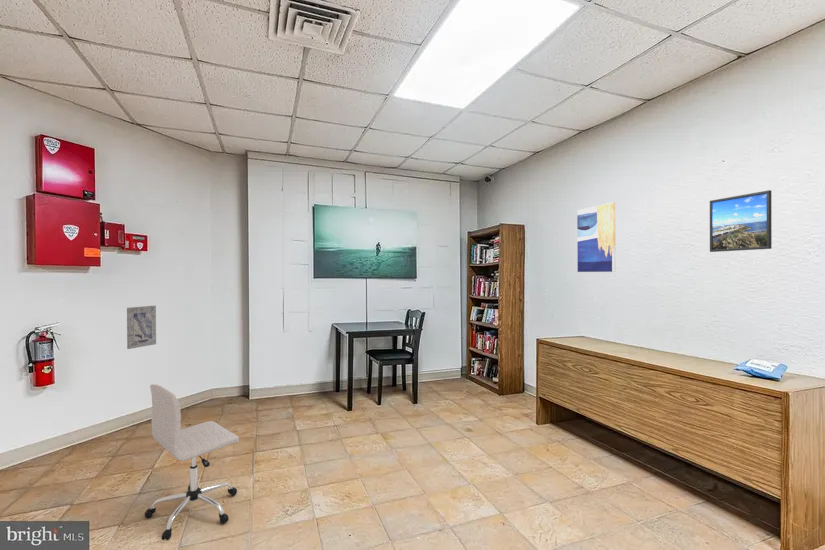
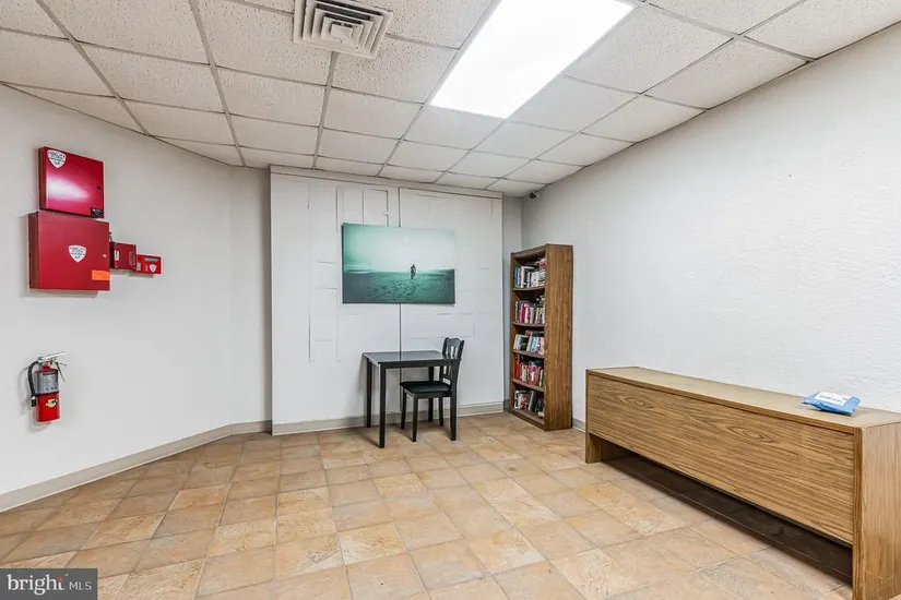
- chair (196, 446)
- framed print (738, 223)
- wall art (595, 239)
- wall art (142, 326)
